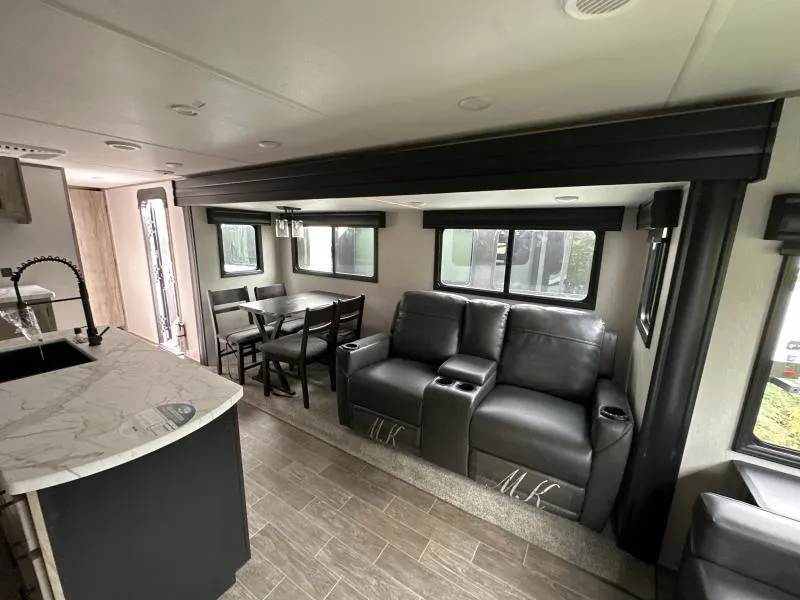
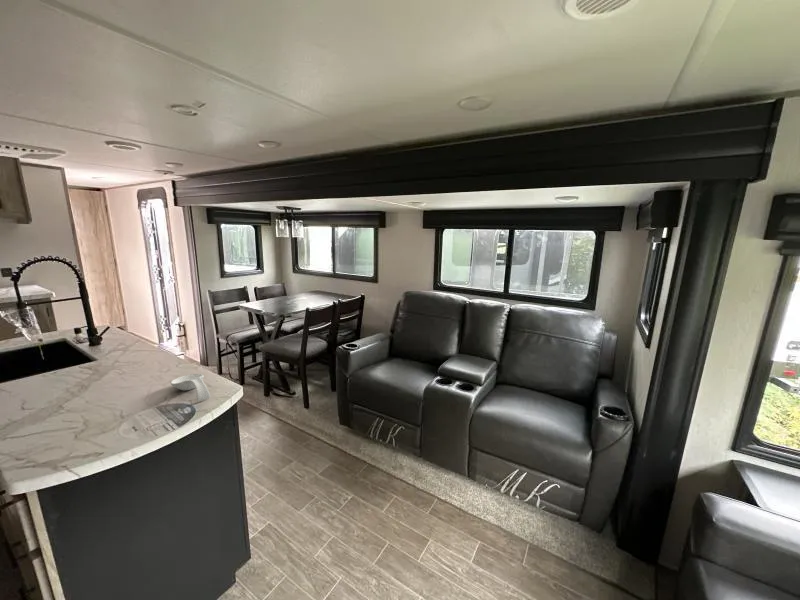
+ spoon rest (192, 383)
